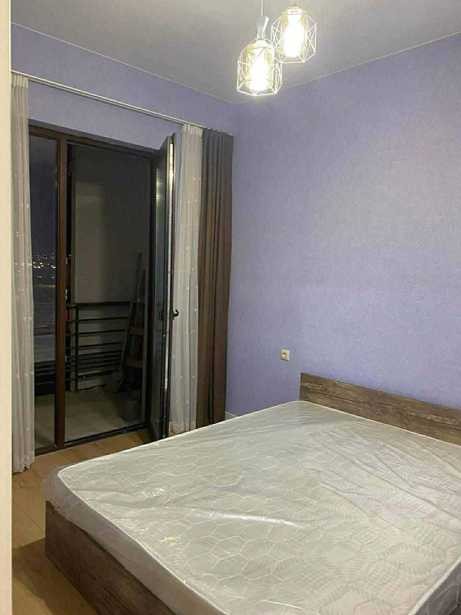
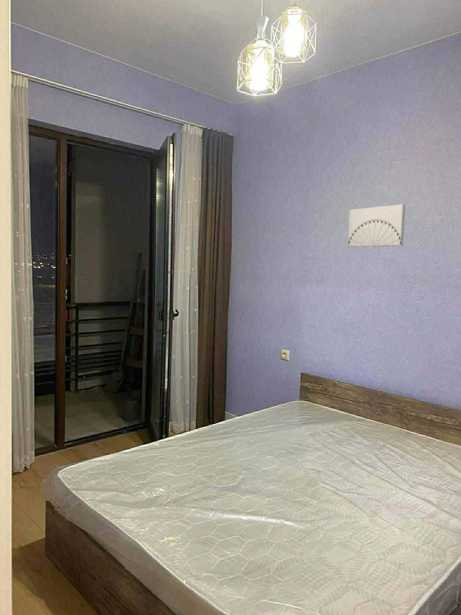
+ wall art (375, 226)
